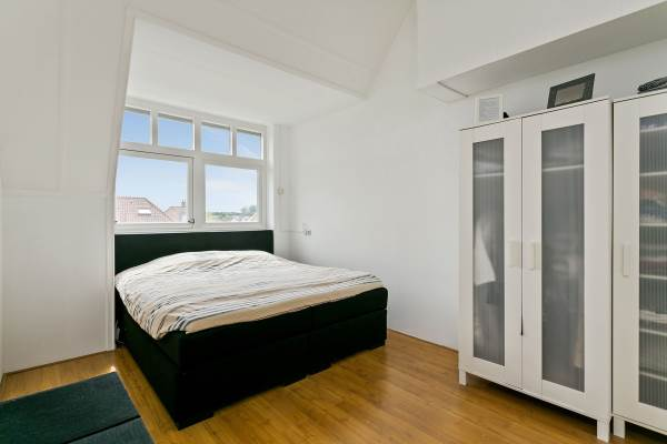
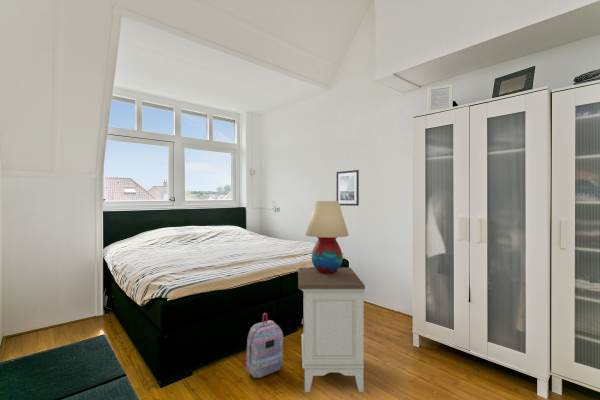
+ backpack (264, 341)
+ wall art (347, 188)
+ nightstand (327, 323)
+ table lamp (327, 236)
